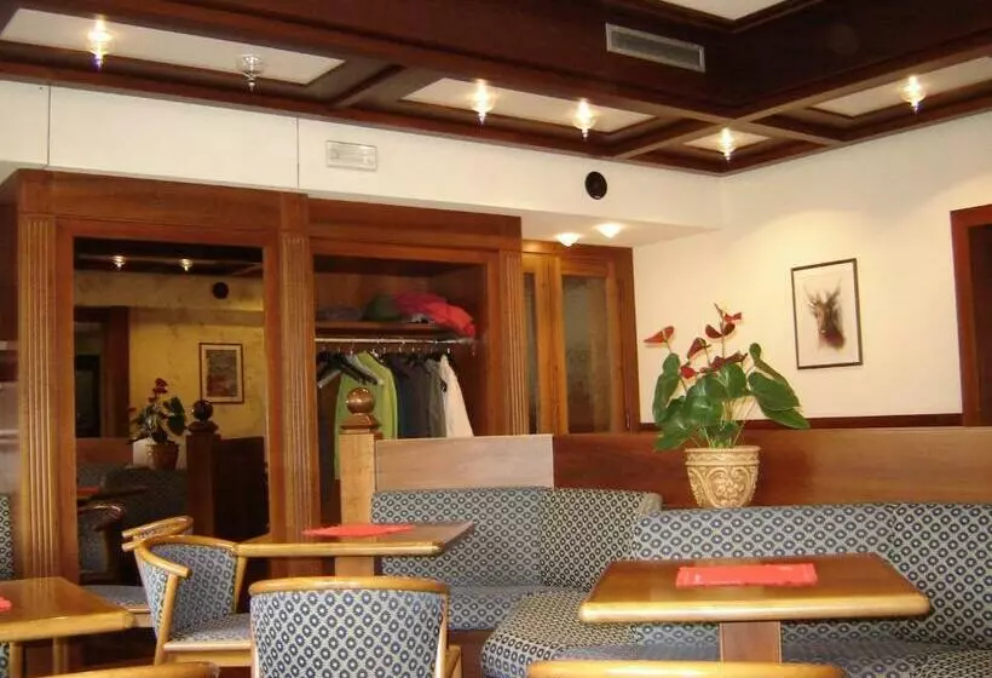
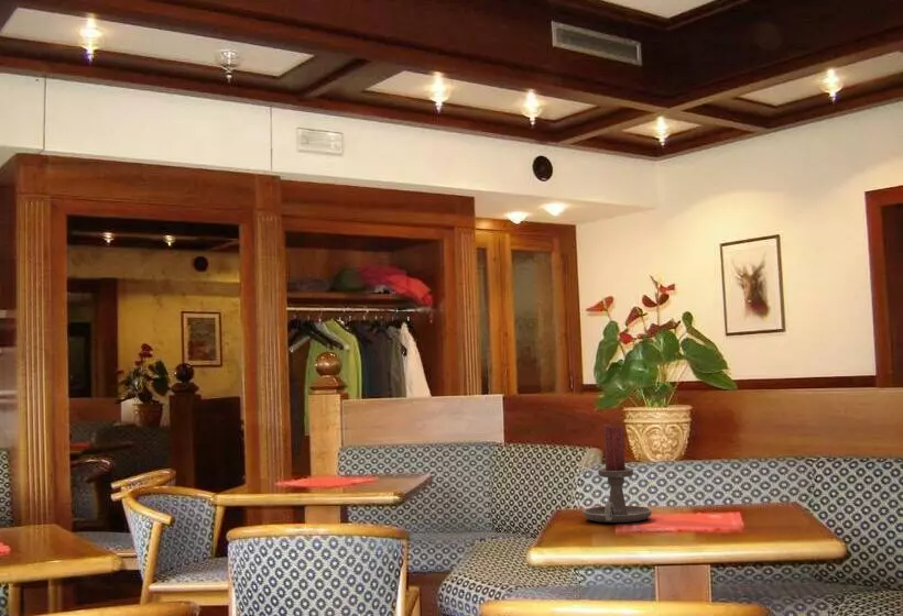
+ candle holder (613, 472)
